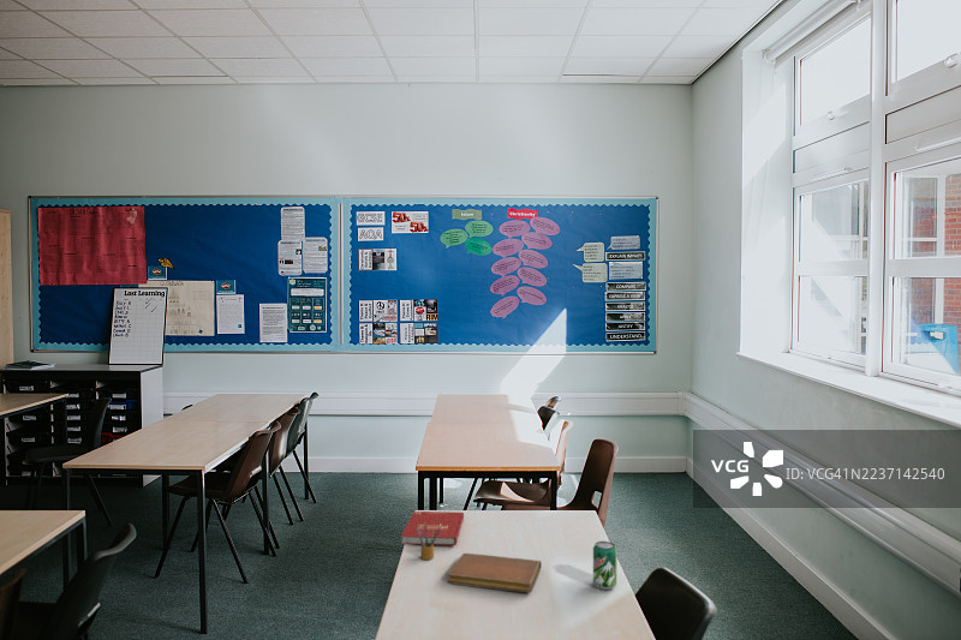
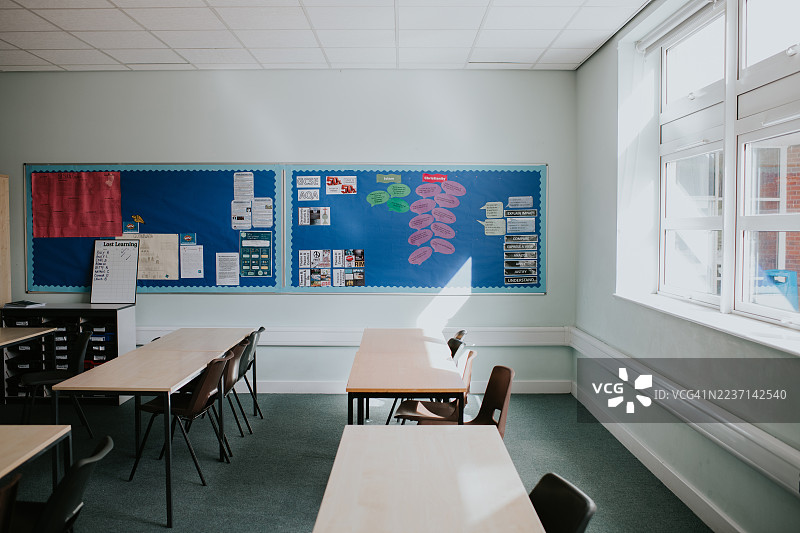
- book (434, 527)
- pencil box (428, 542)
- notebook (495, 570)
- beverage can (604, 564)
